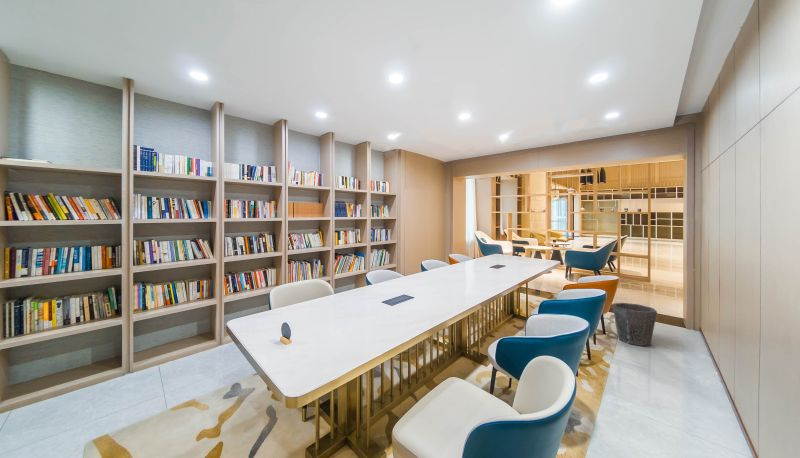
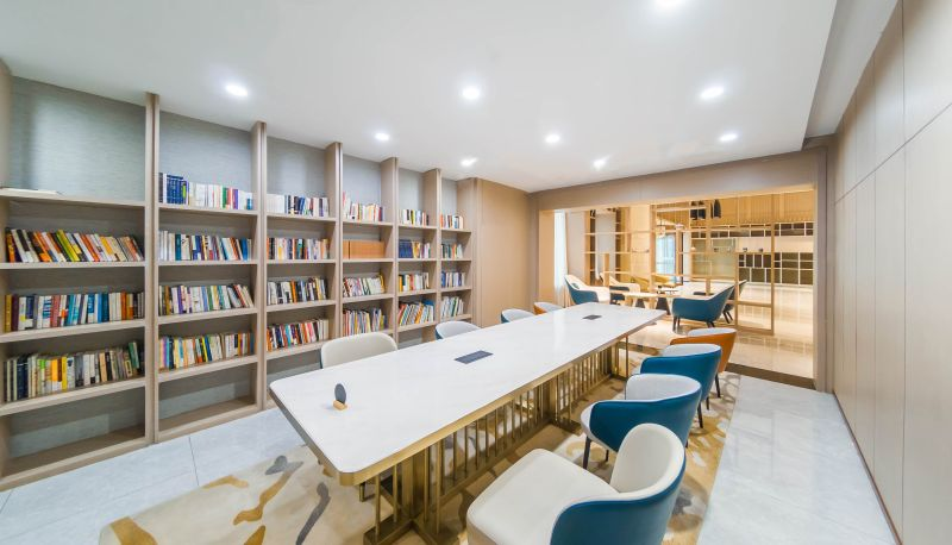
- waste bin (633, 323)
